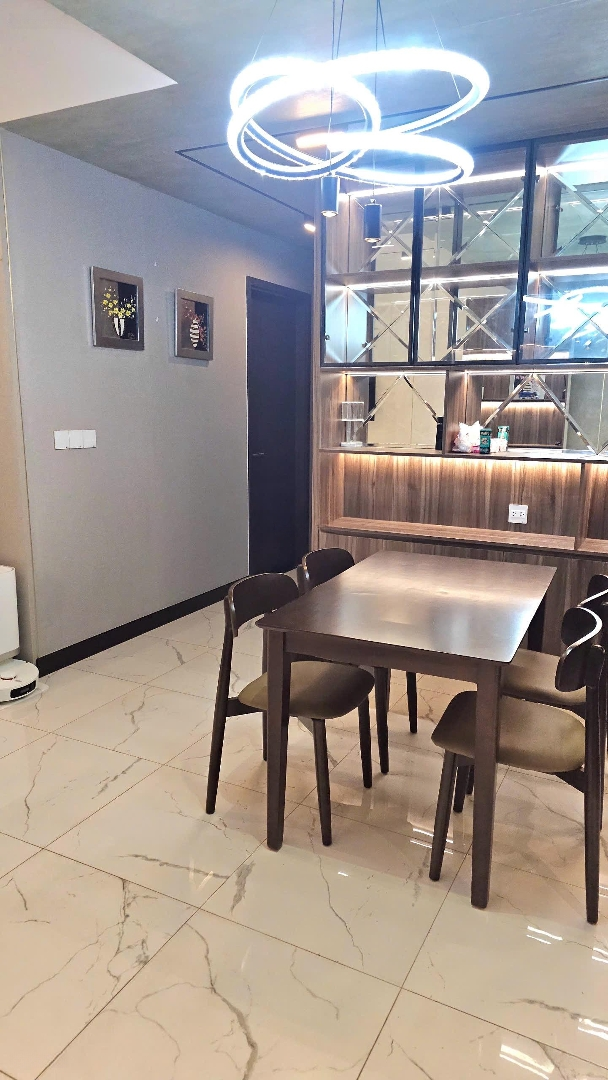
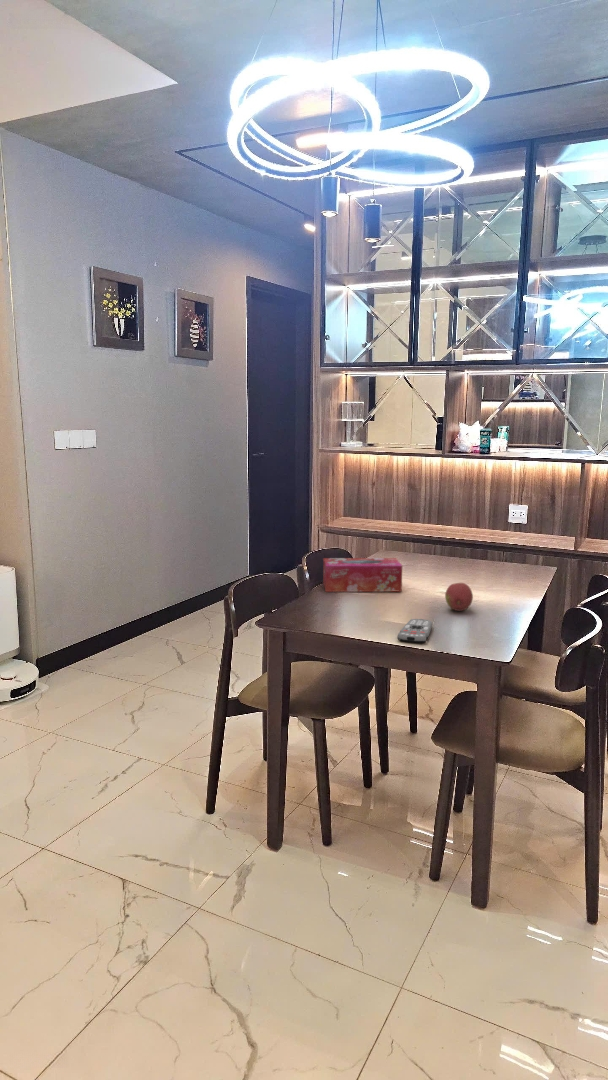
+ tissue box (361, 574)
+ fruit (459, 596)
+ remote control (416, 630)
